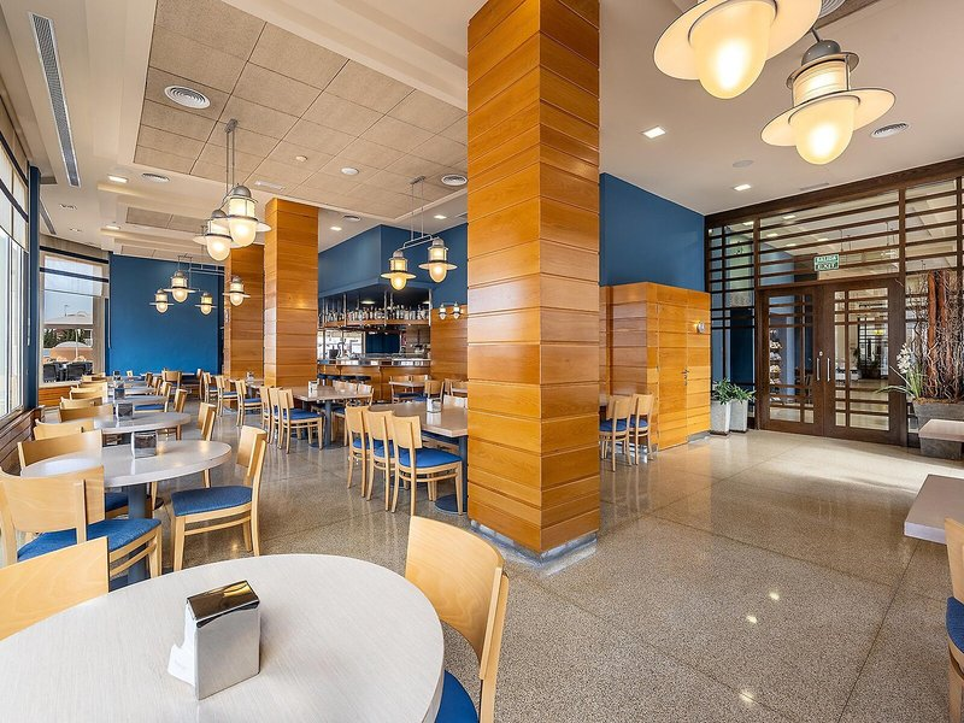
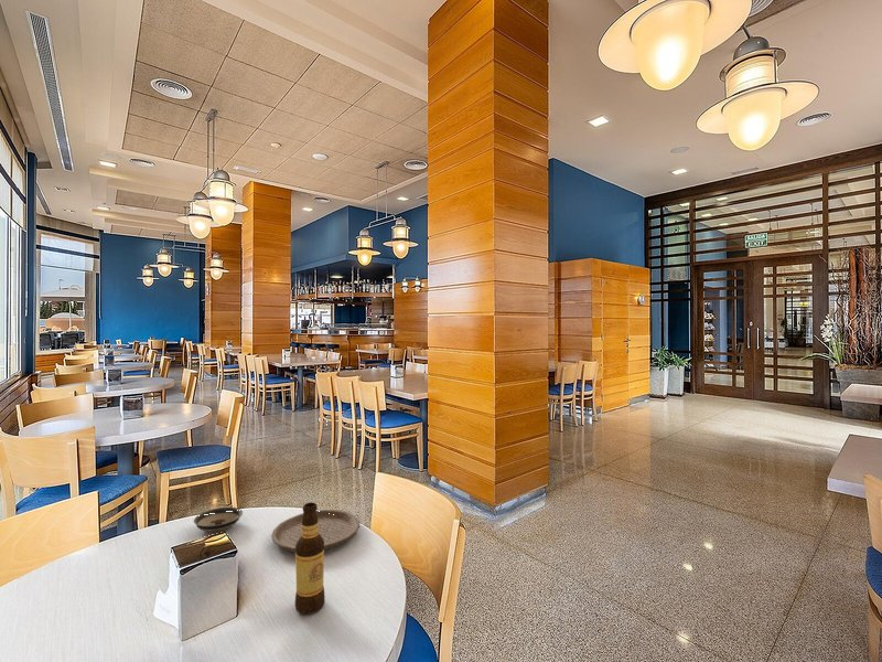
+ saucer (218, 521)
+ bottle (310, 555)
+ plate (319, 530)
